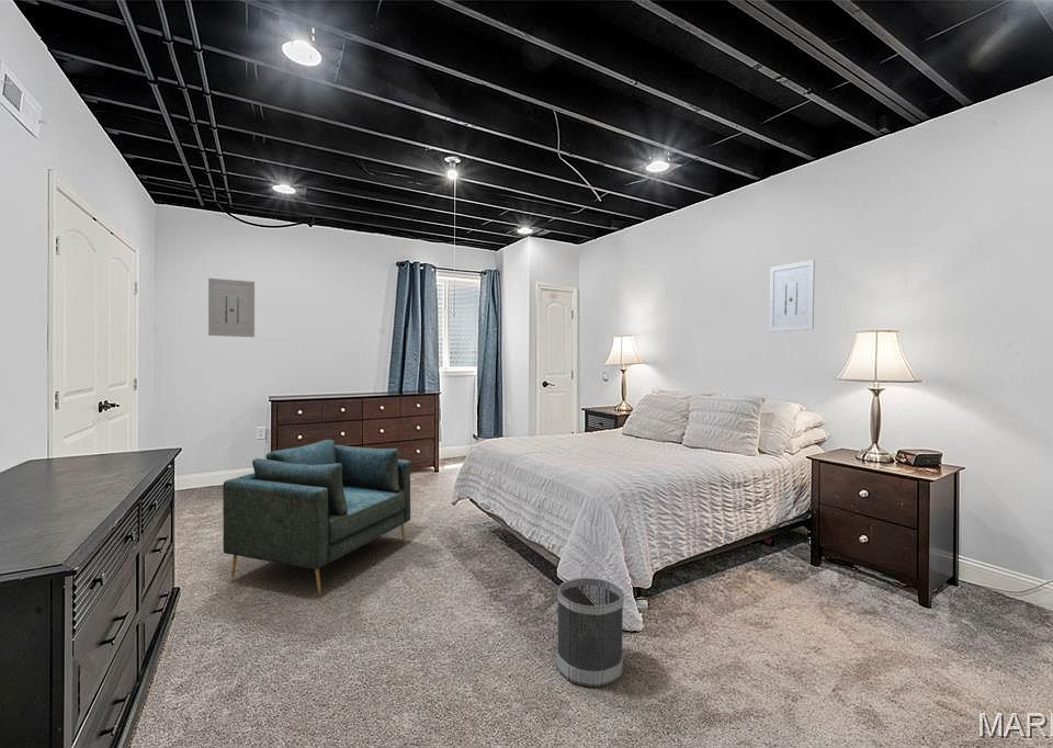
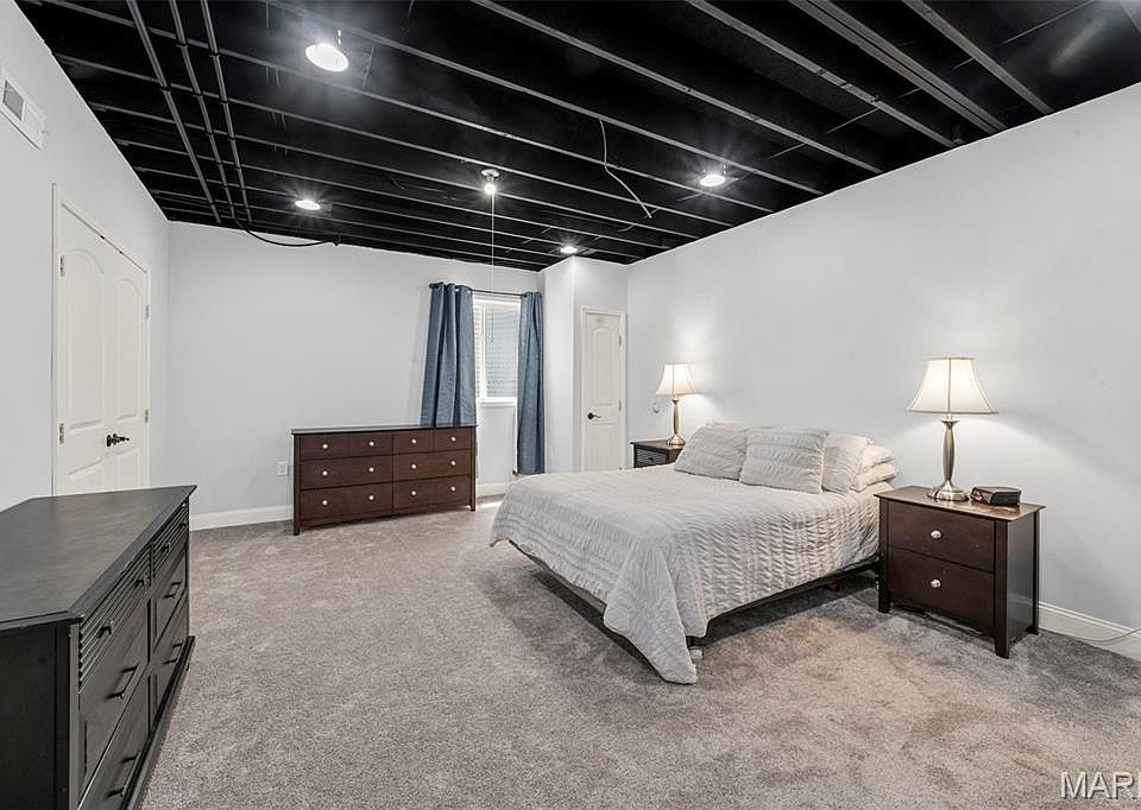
- wastebasket (589, 628)
- armchair (327, 502)
- wall art (791, 297)
- wall art (231, 308)
